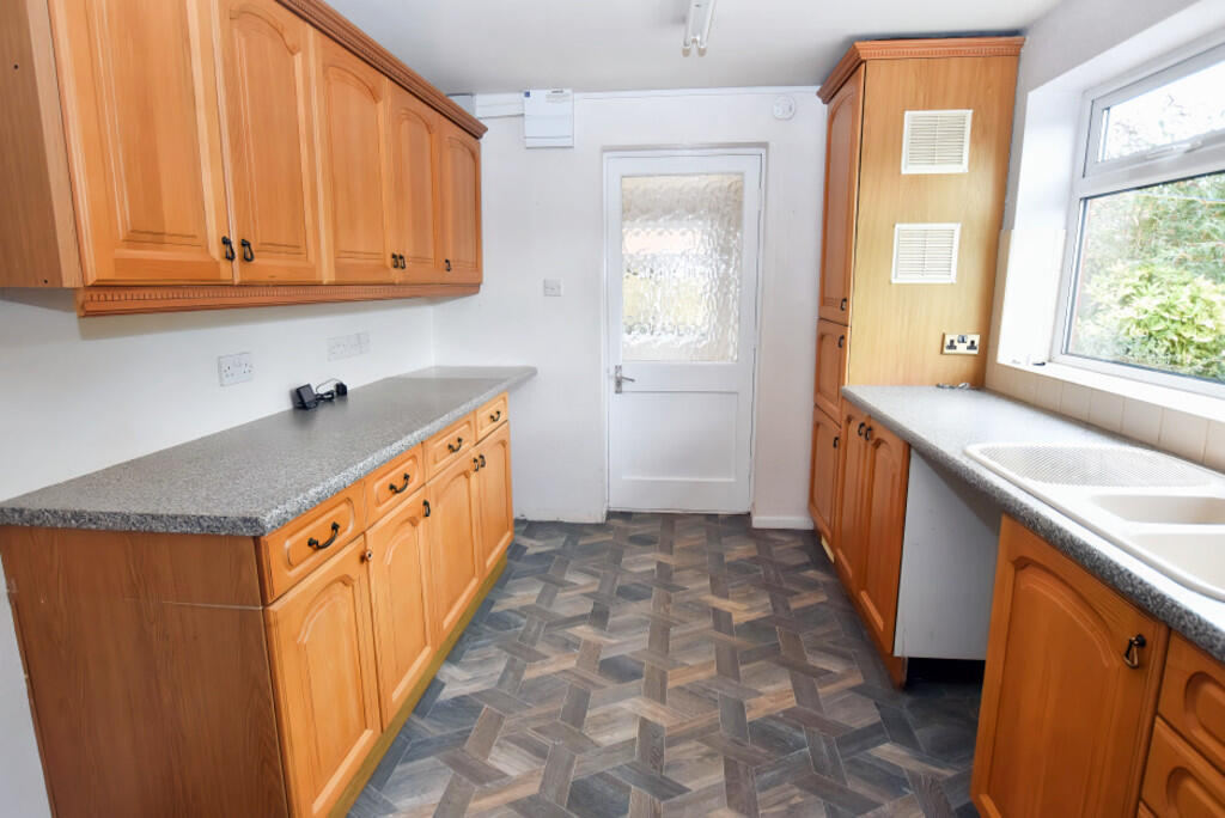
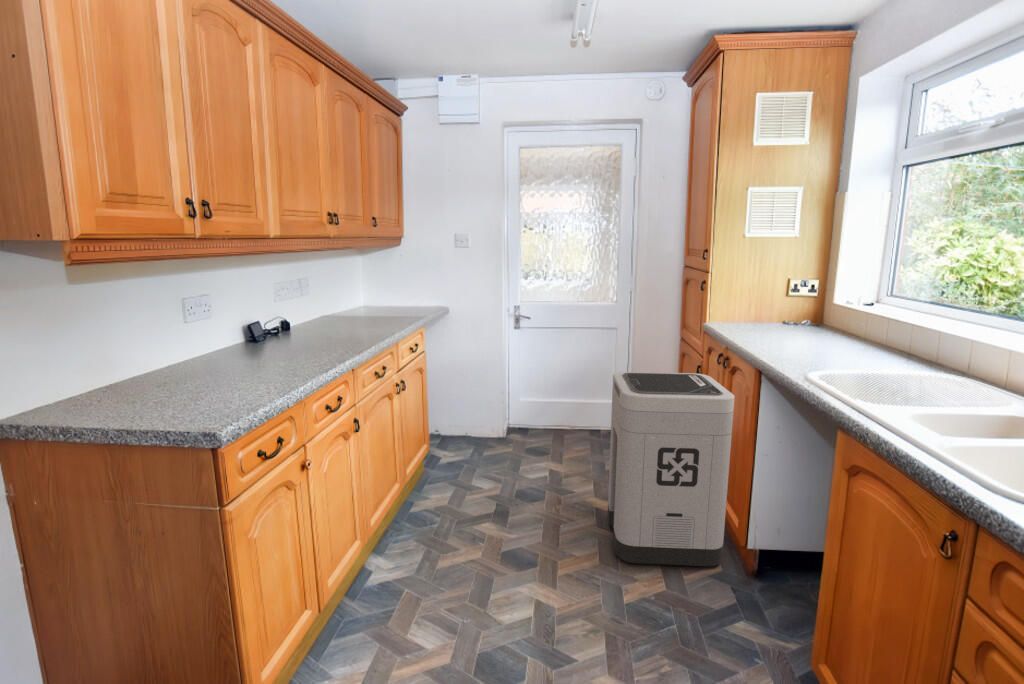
+ trash can (664, 462)
